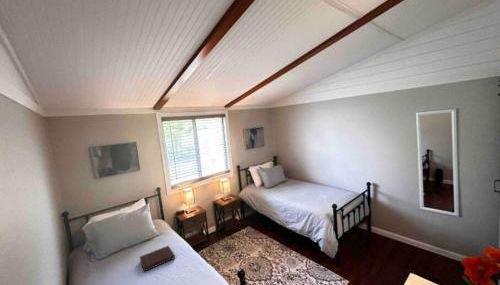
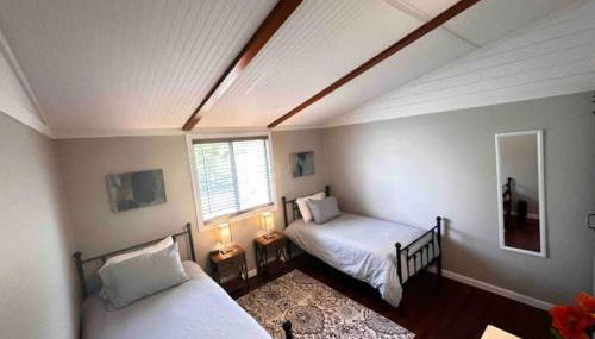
- book (157, 257)
